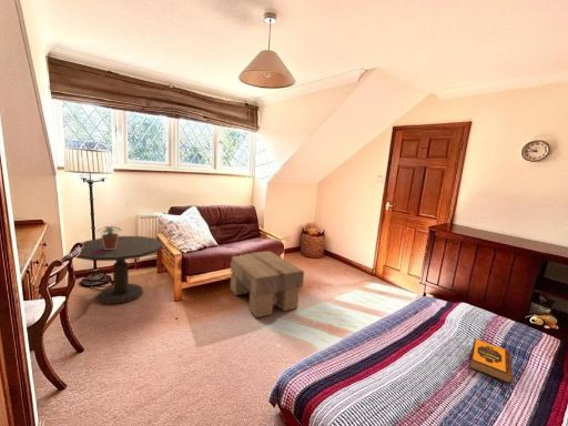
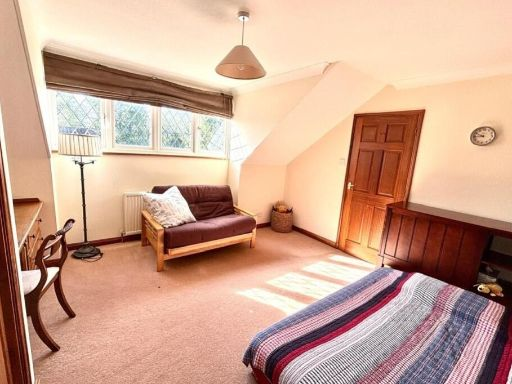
- hardback book (491, 358)
- potted plant (110, 237)
- footstool (263, 280)
- side table (120, 270)
